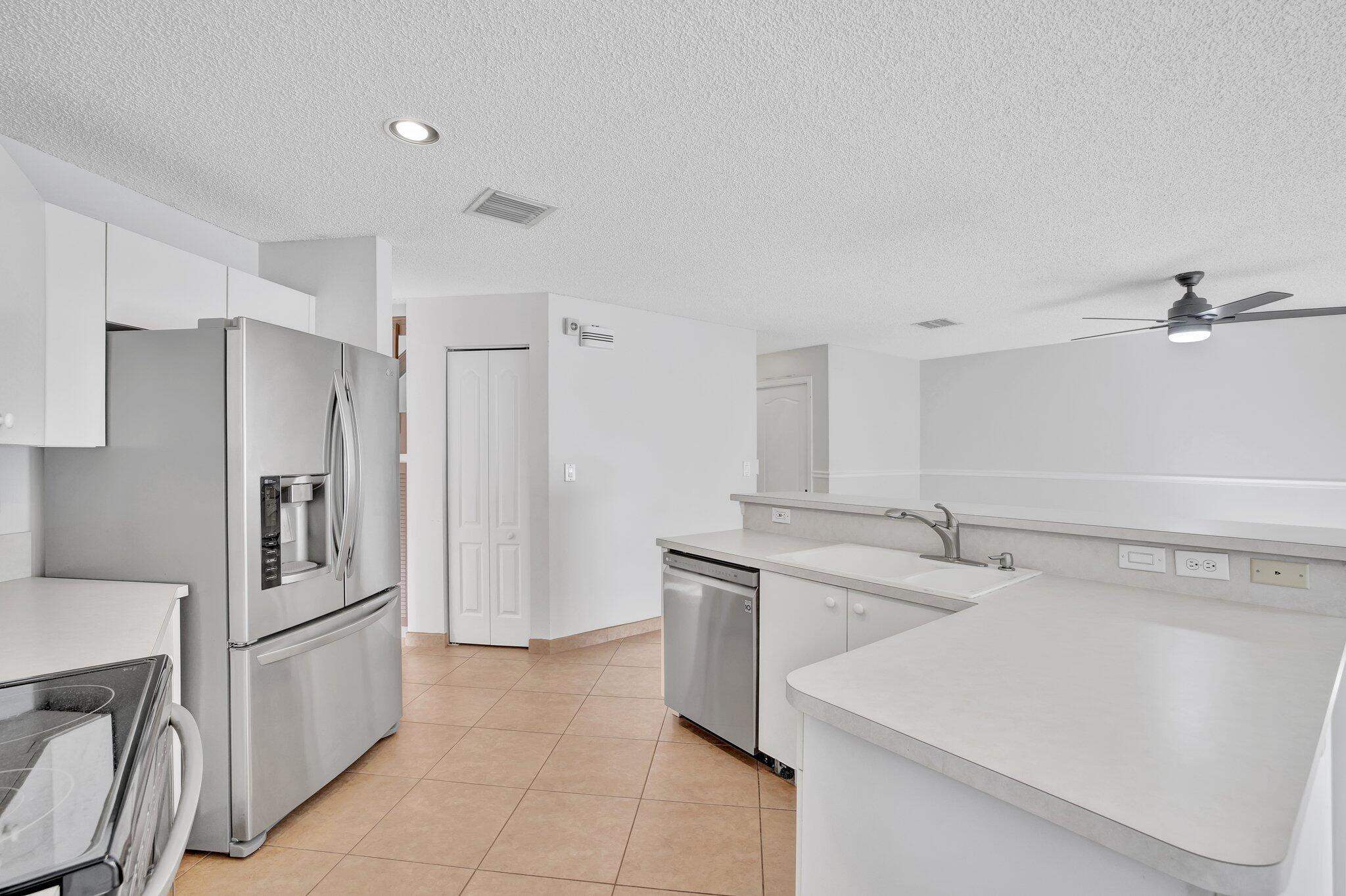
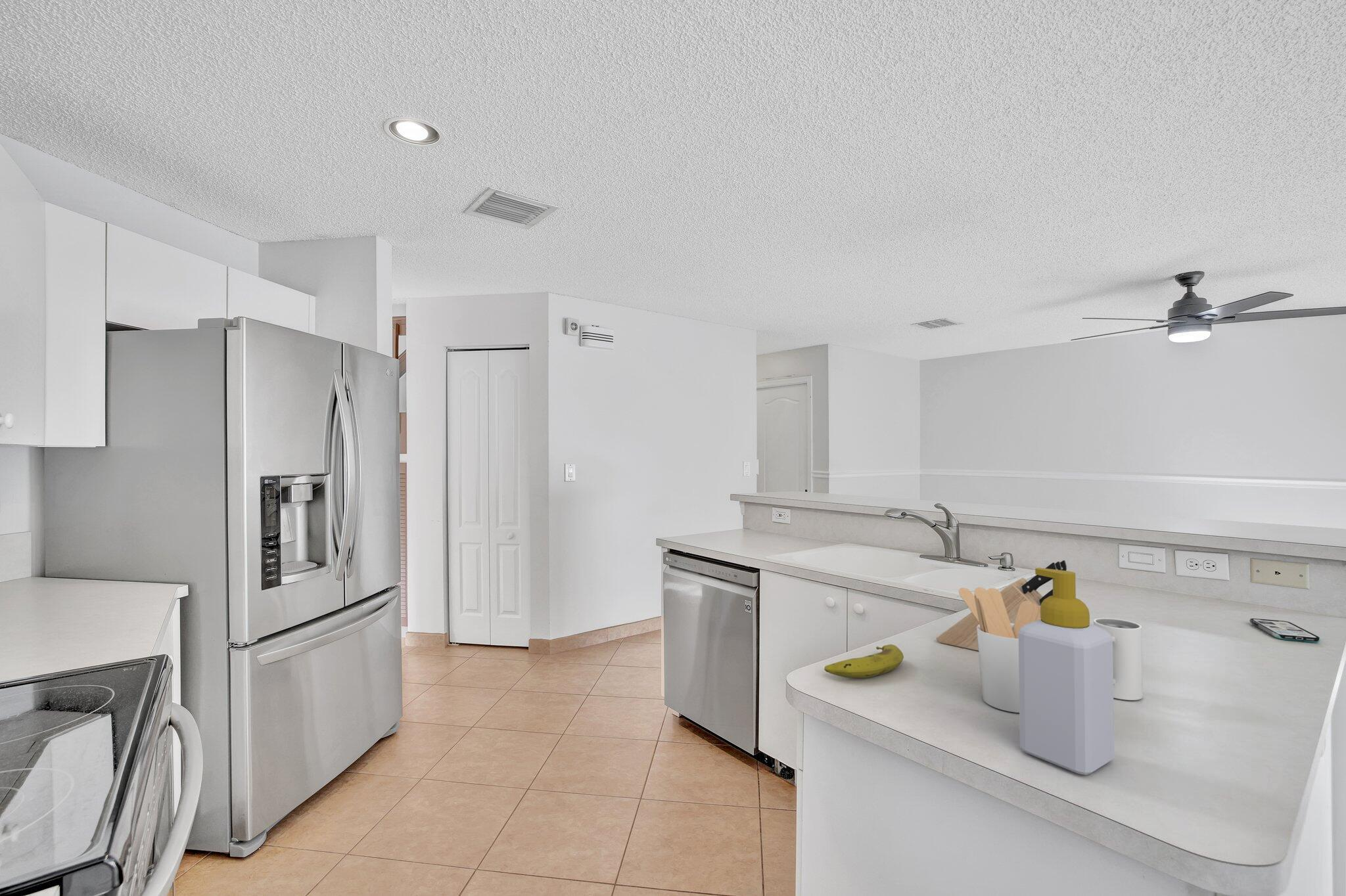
+ soap bottle (1065, 663)
+ knife block (1004, 602)
+ utensil holder (999, 643)
+ fruit (865, 659)
+ phone case (1283, 629)
+ mug (1113, 660)
